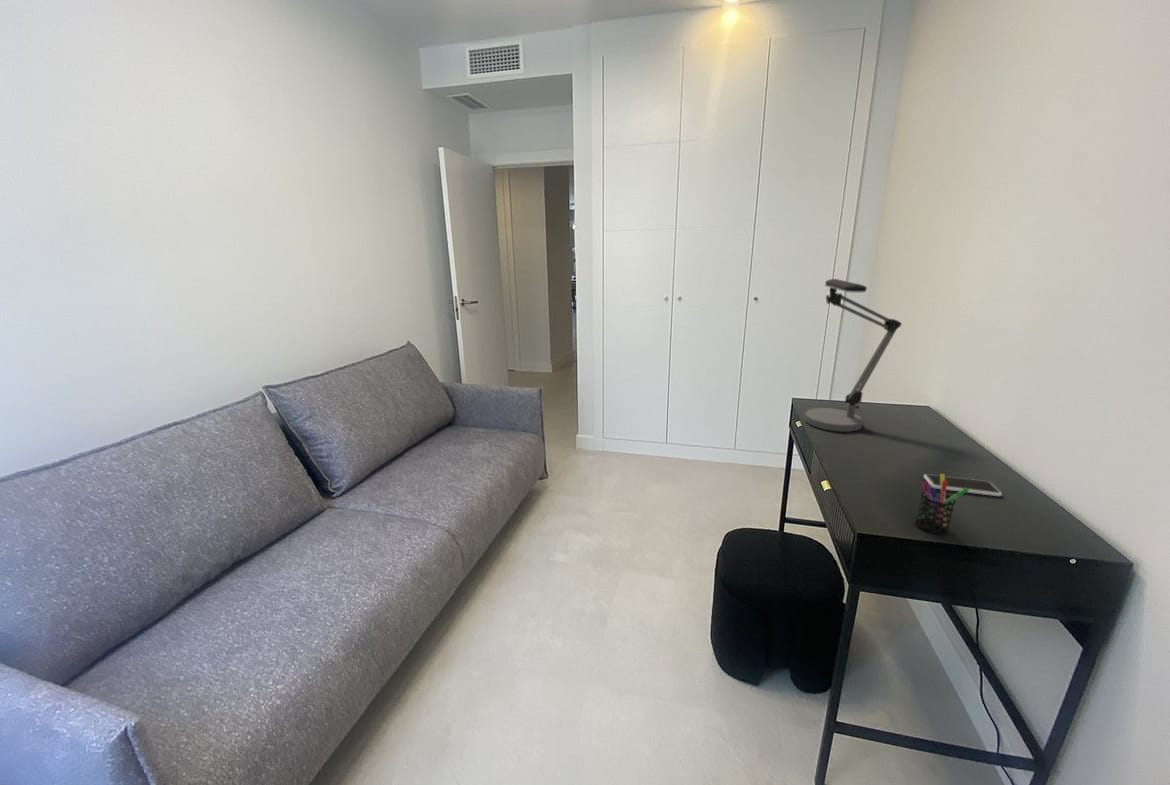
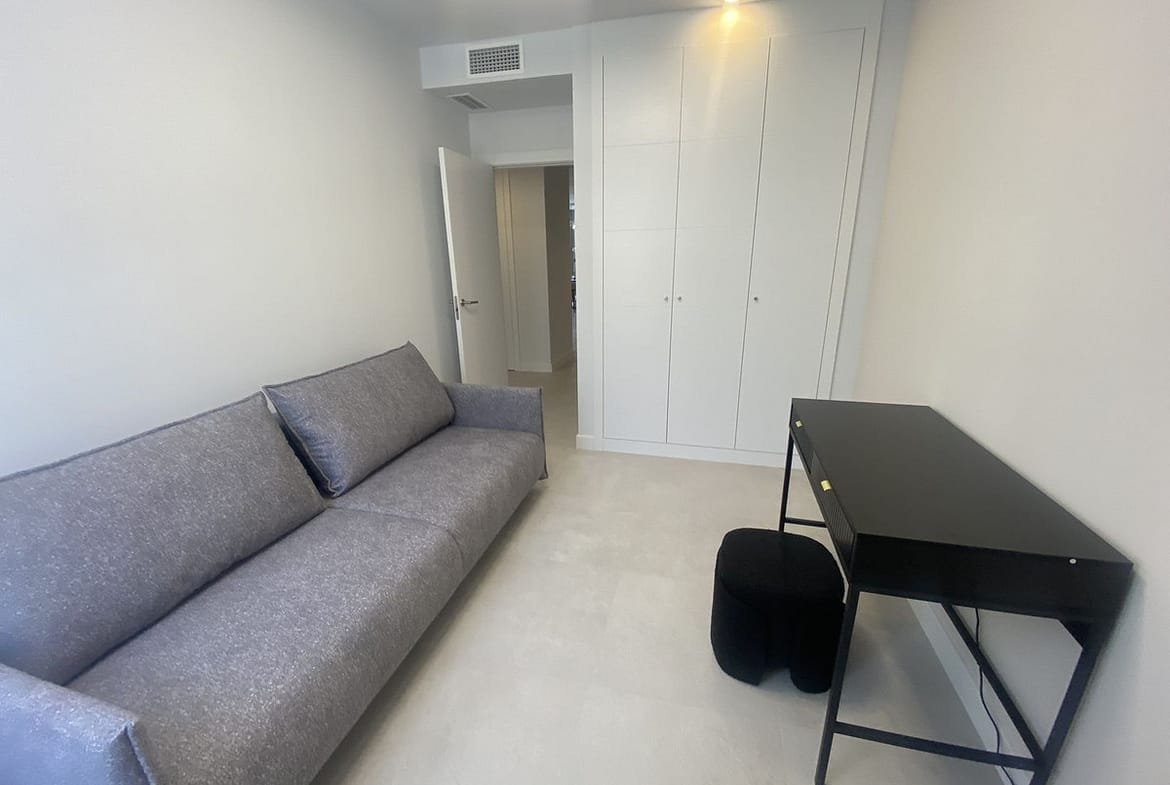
- pen holder (941, 502)
- desk lamp (869, 361)
- smartphone (961, 484)
